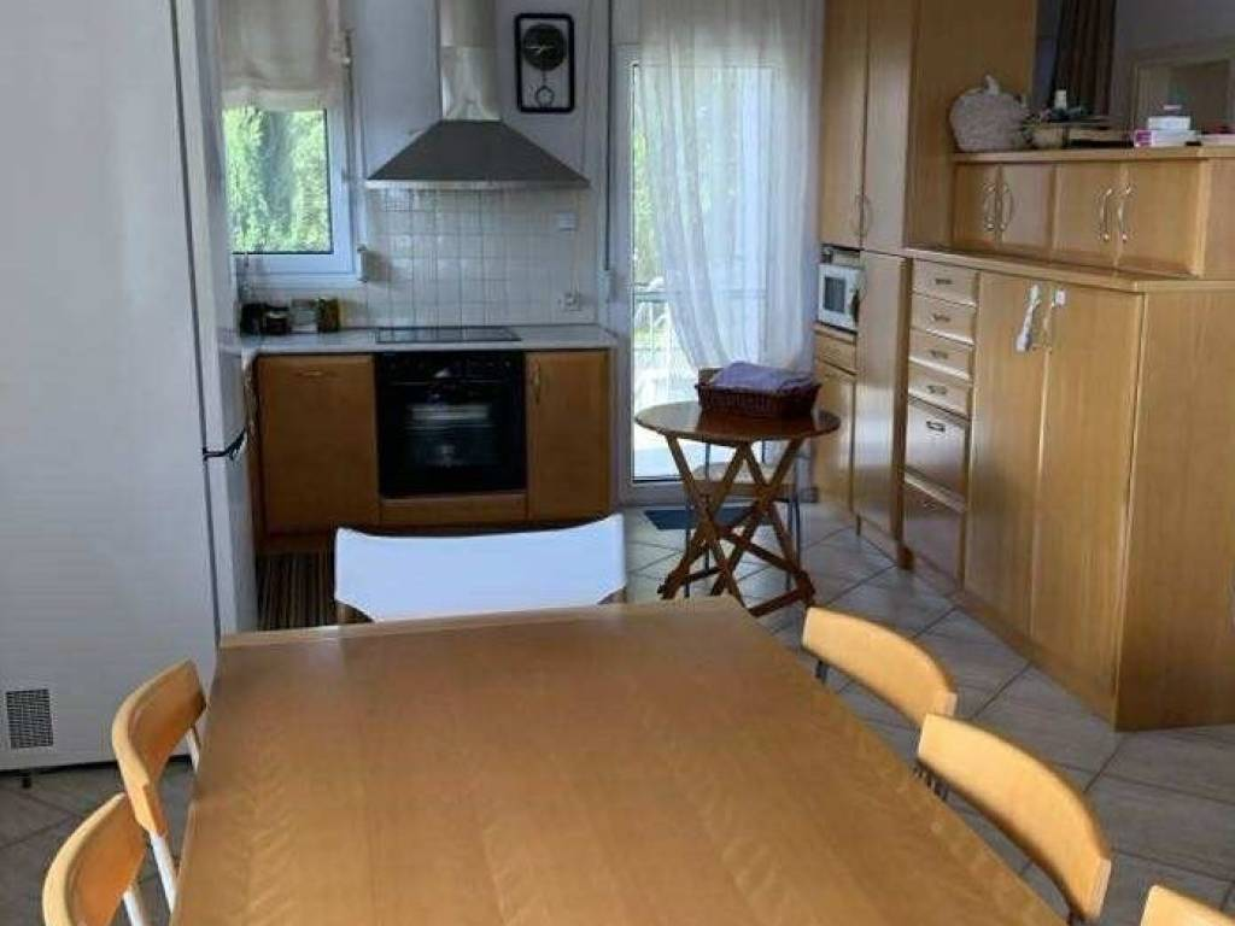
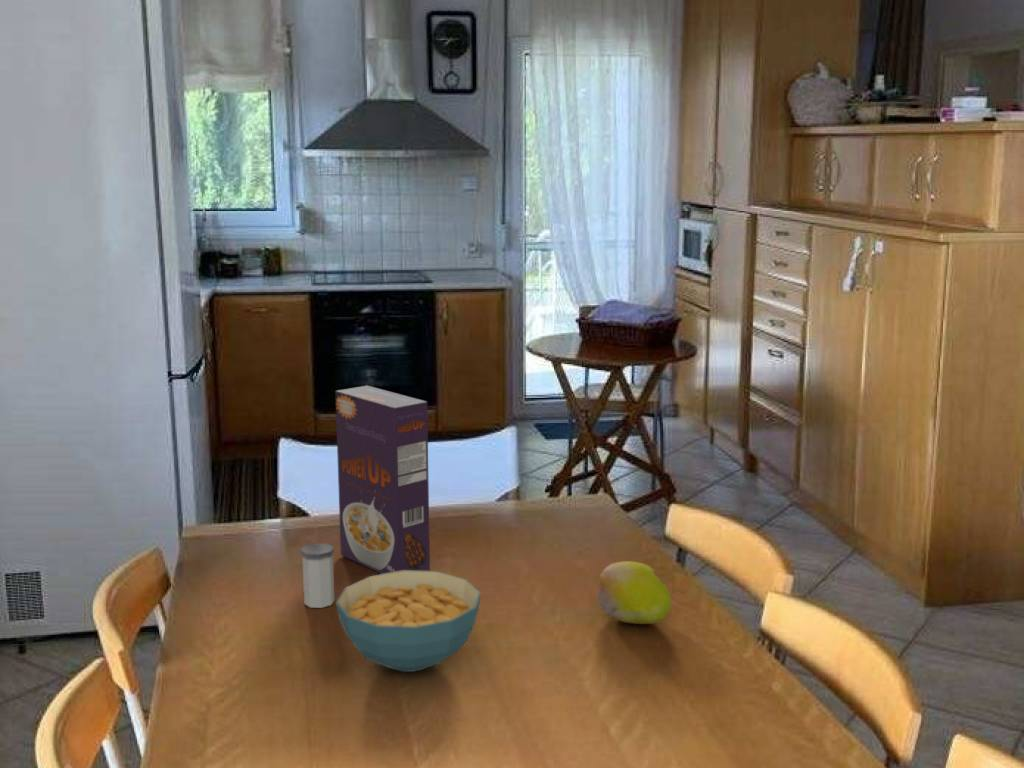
+ salt shaker (318, 575)
+ cereal box (382, 481)
+ fruit (635, 592)
+ cereal bowl (409, 629)
